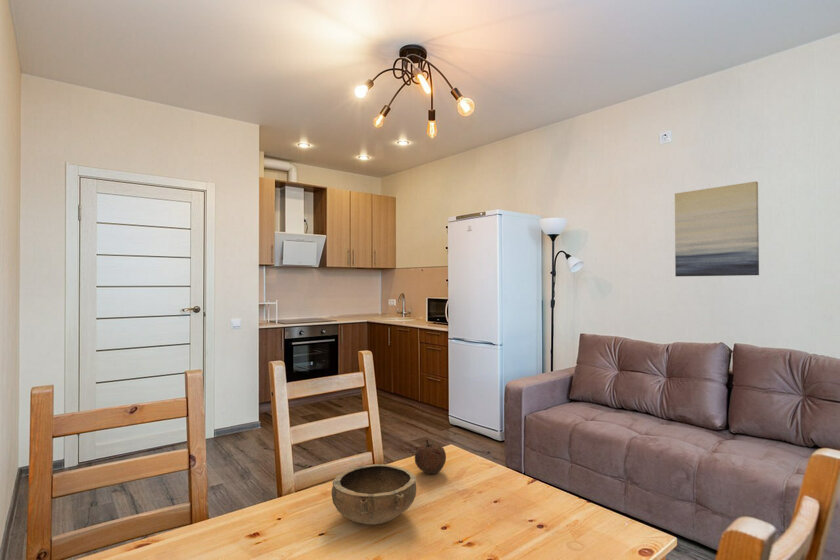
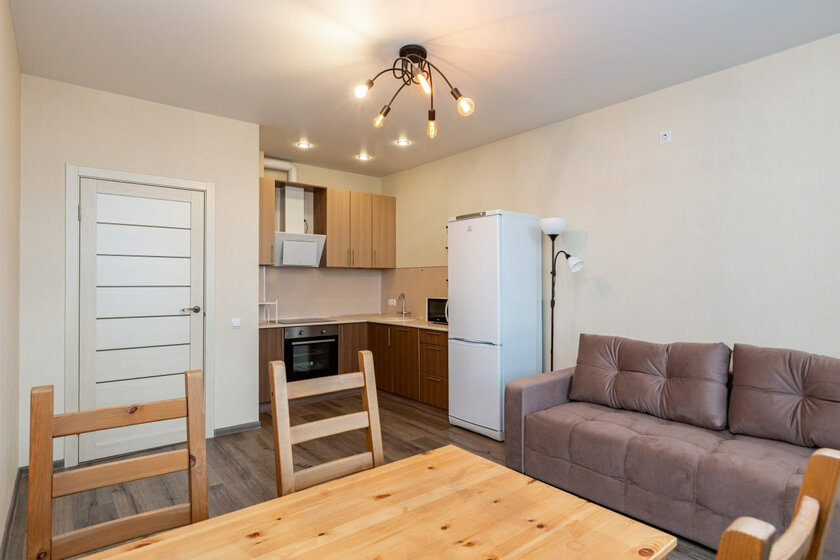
- bowl (376, 495)
- fruit (430, 455)
- wall art (714, 232)
